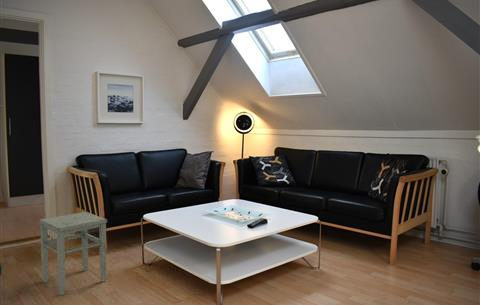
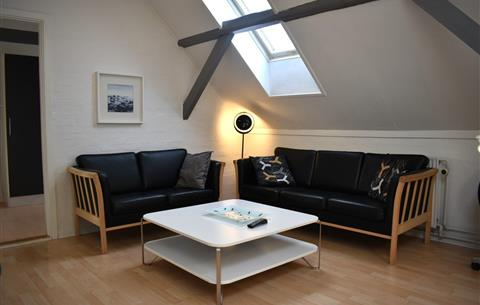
- stool (73, 250)
